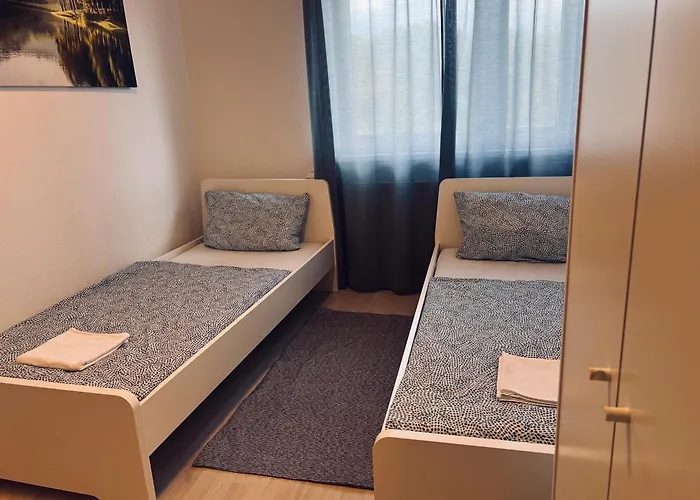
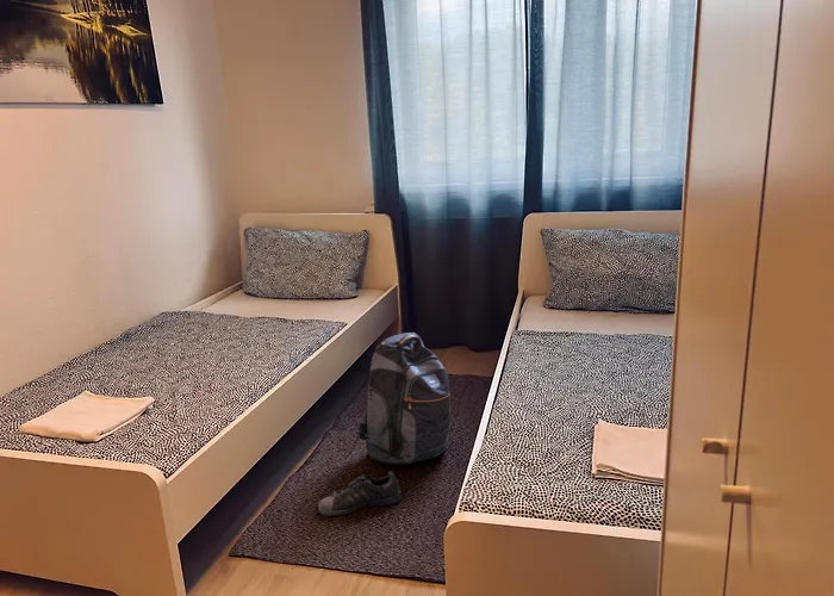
+ shoe (359, 488)
+ backpack (406, 392)
